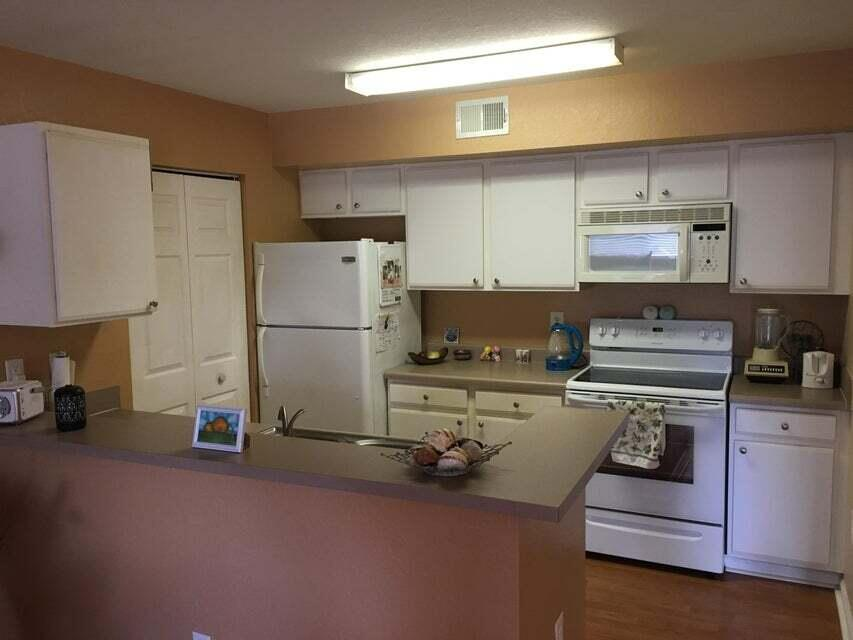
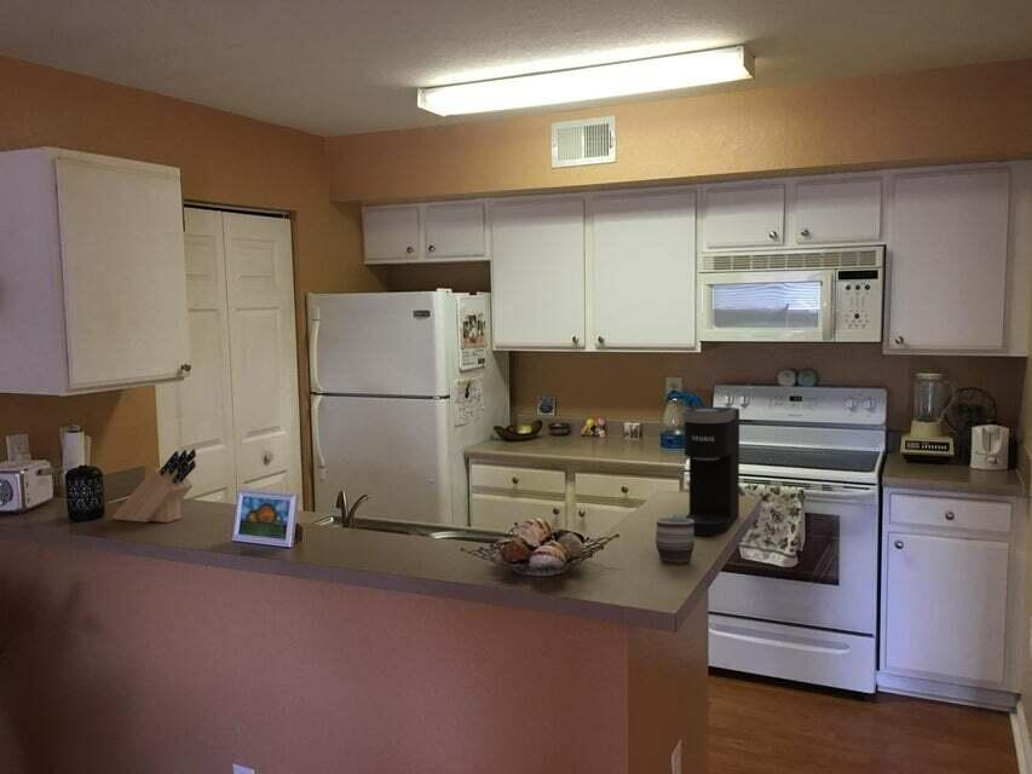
+ mug (674, 537)
+ knife block (157, 483)
+ coffee maker (711, 466)
